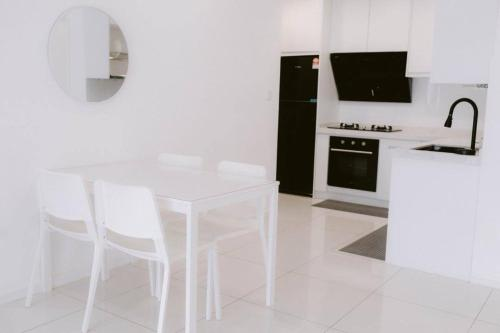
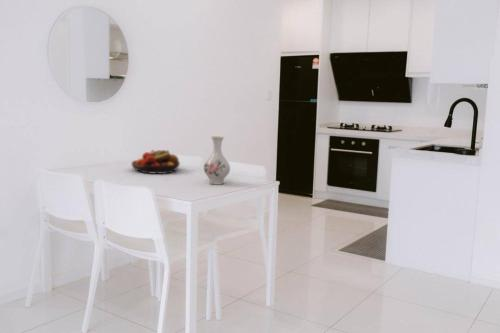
+ vase (217, 160)
+ fruit bowl (155, 160)
